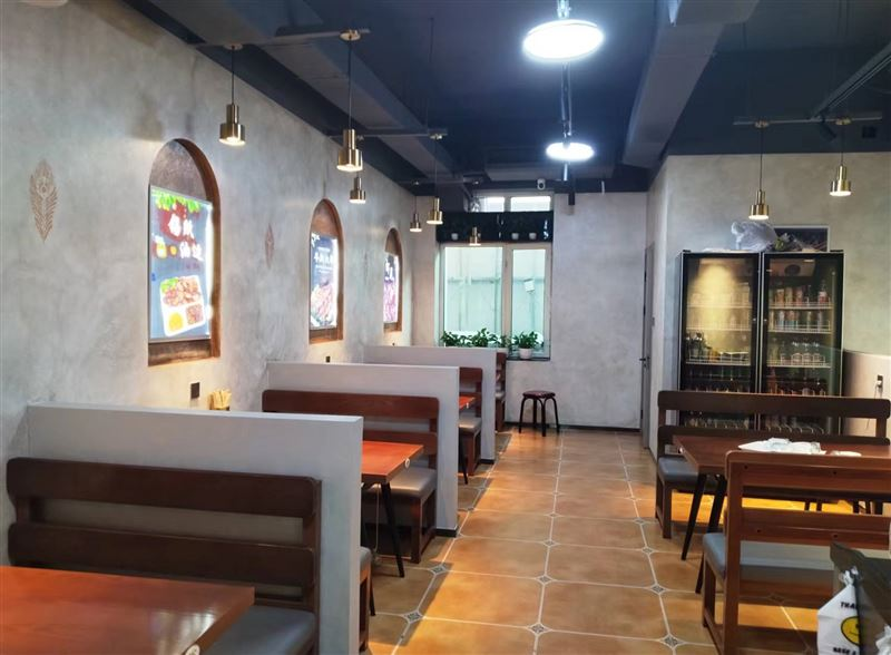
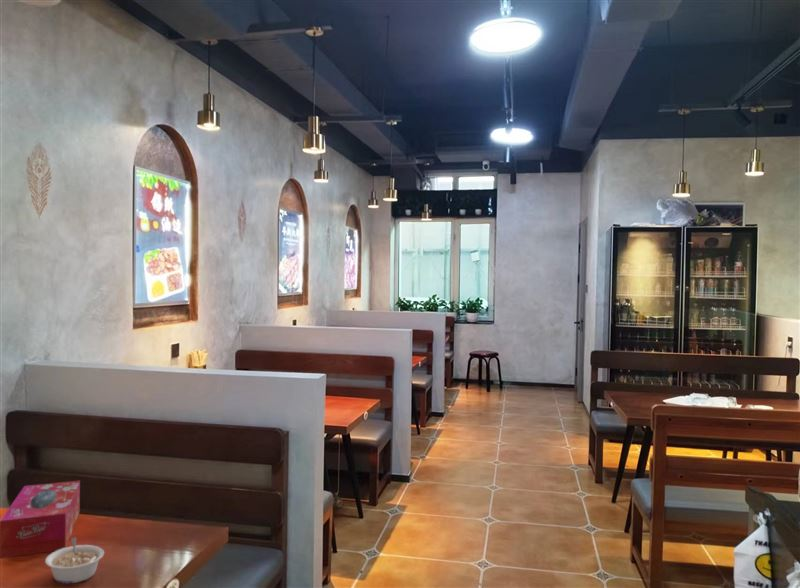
+ legume (73, 563)
+ tissue box (43, 515)
